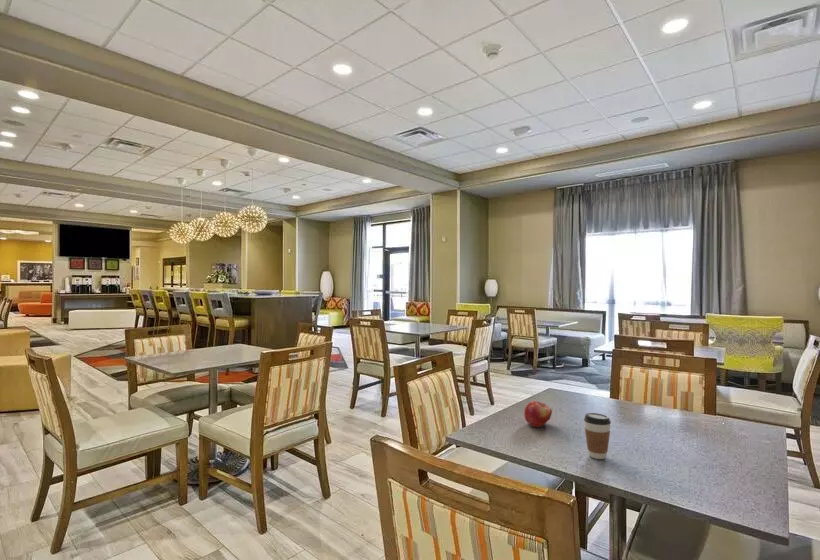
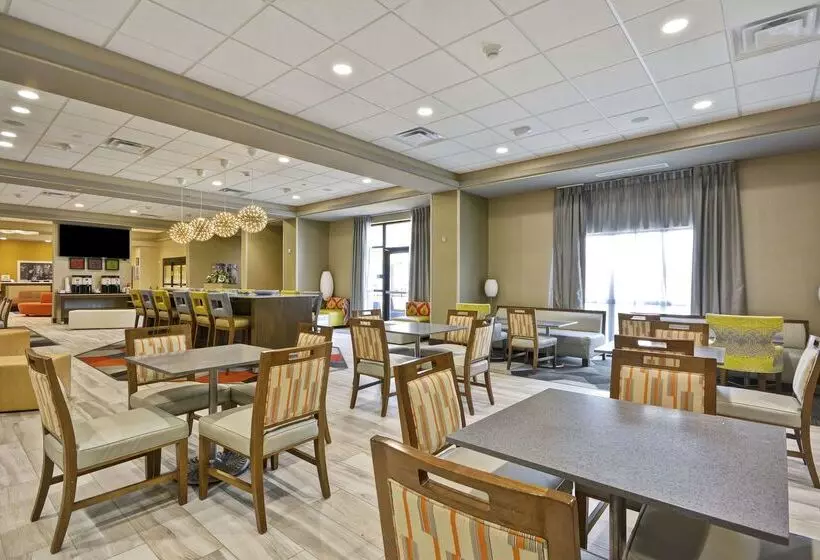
- fruit (538, 413)
- coffee cup (597, 435)
